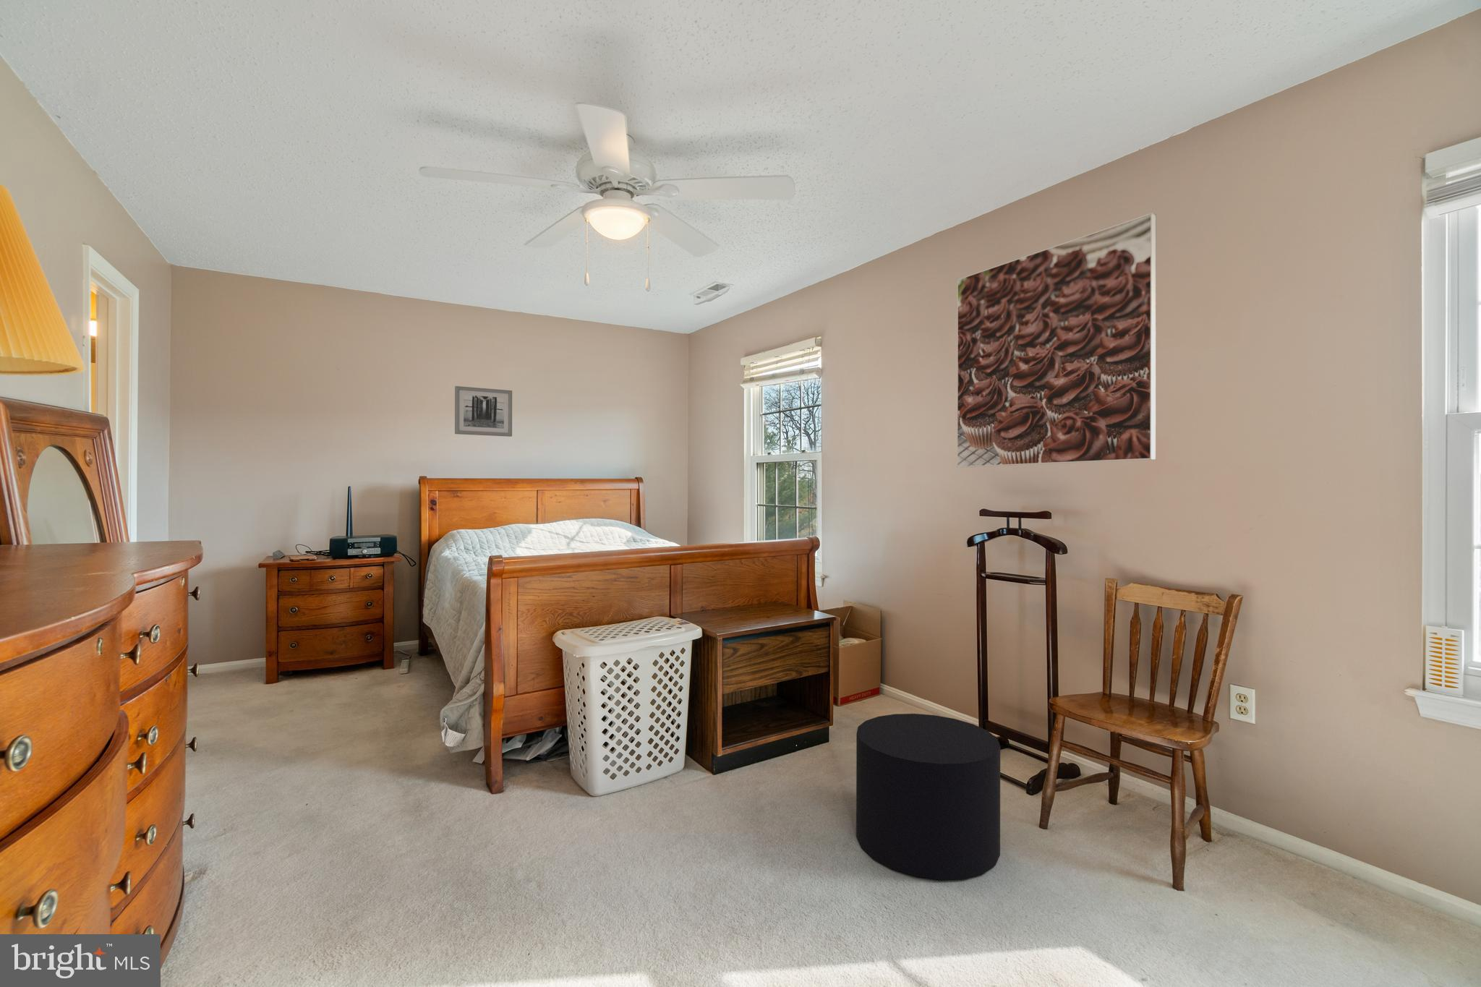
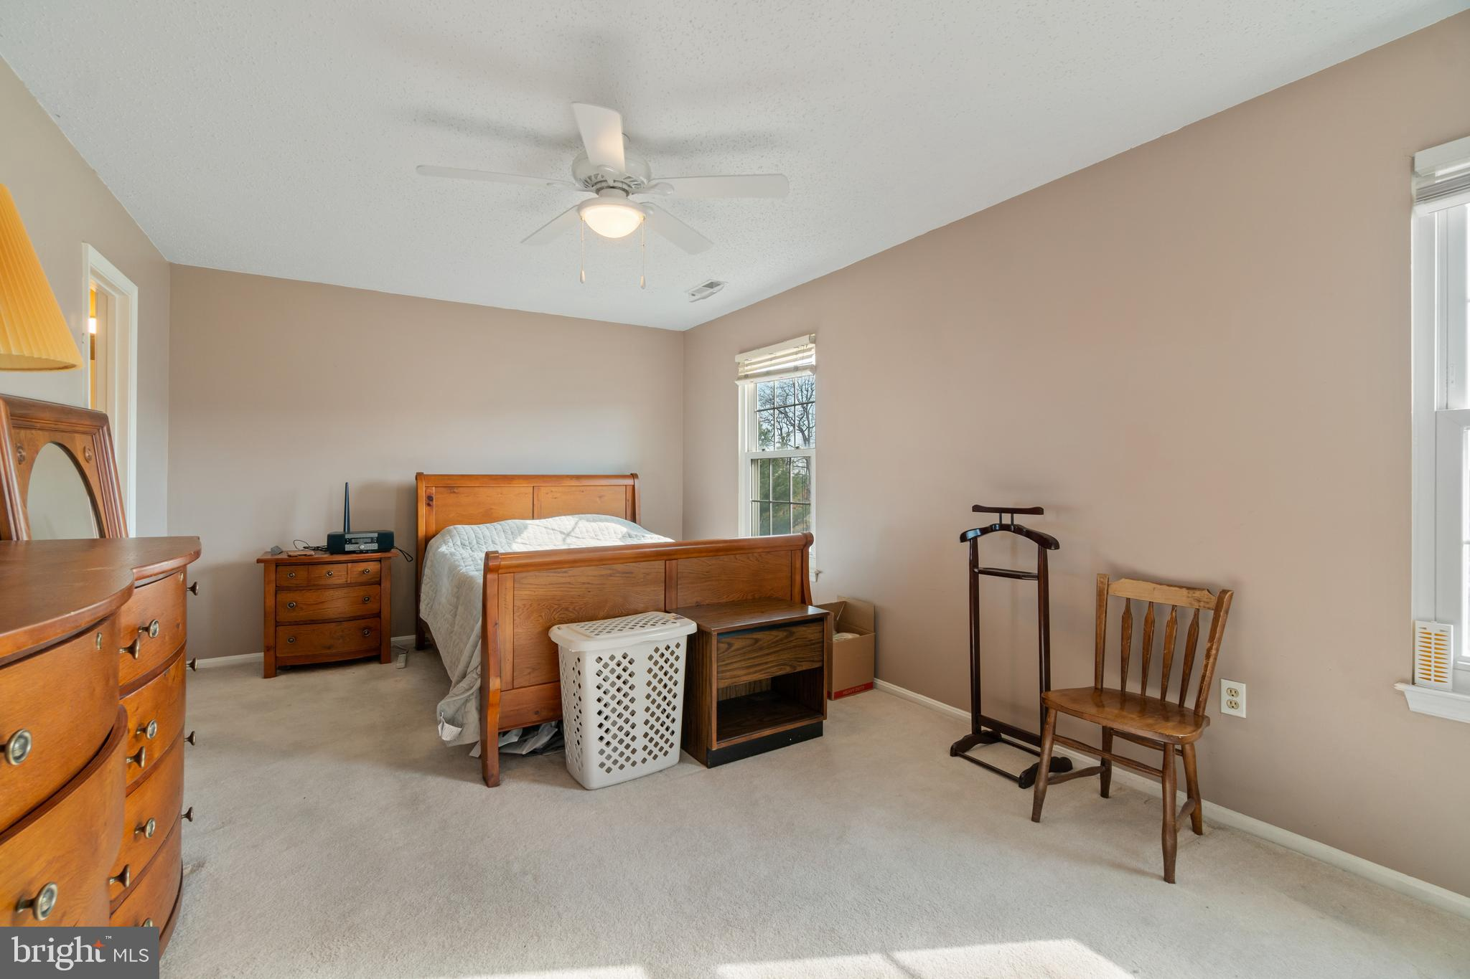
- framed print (1043, 357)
- wall art (483, 411)
- stool (926, 788)
